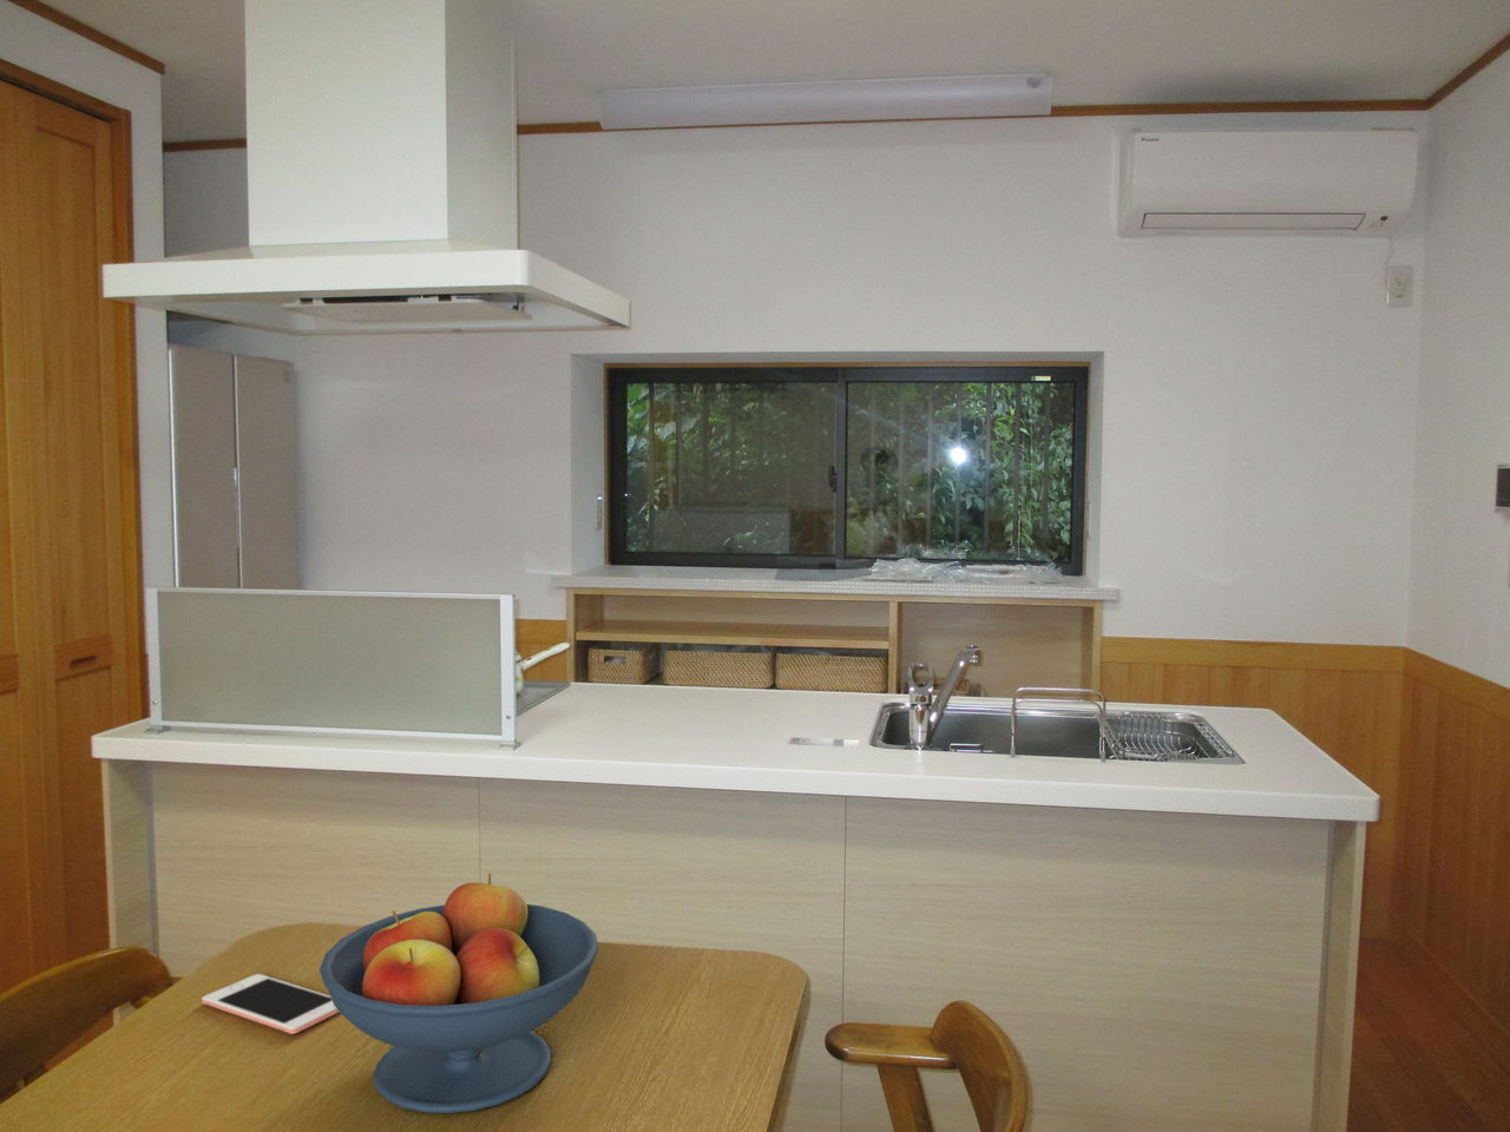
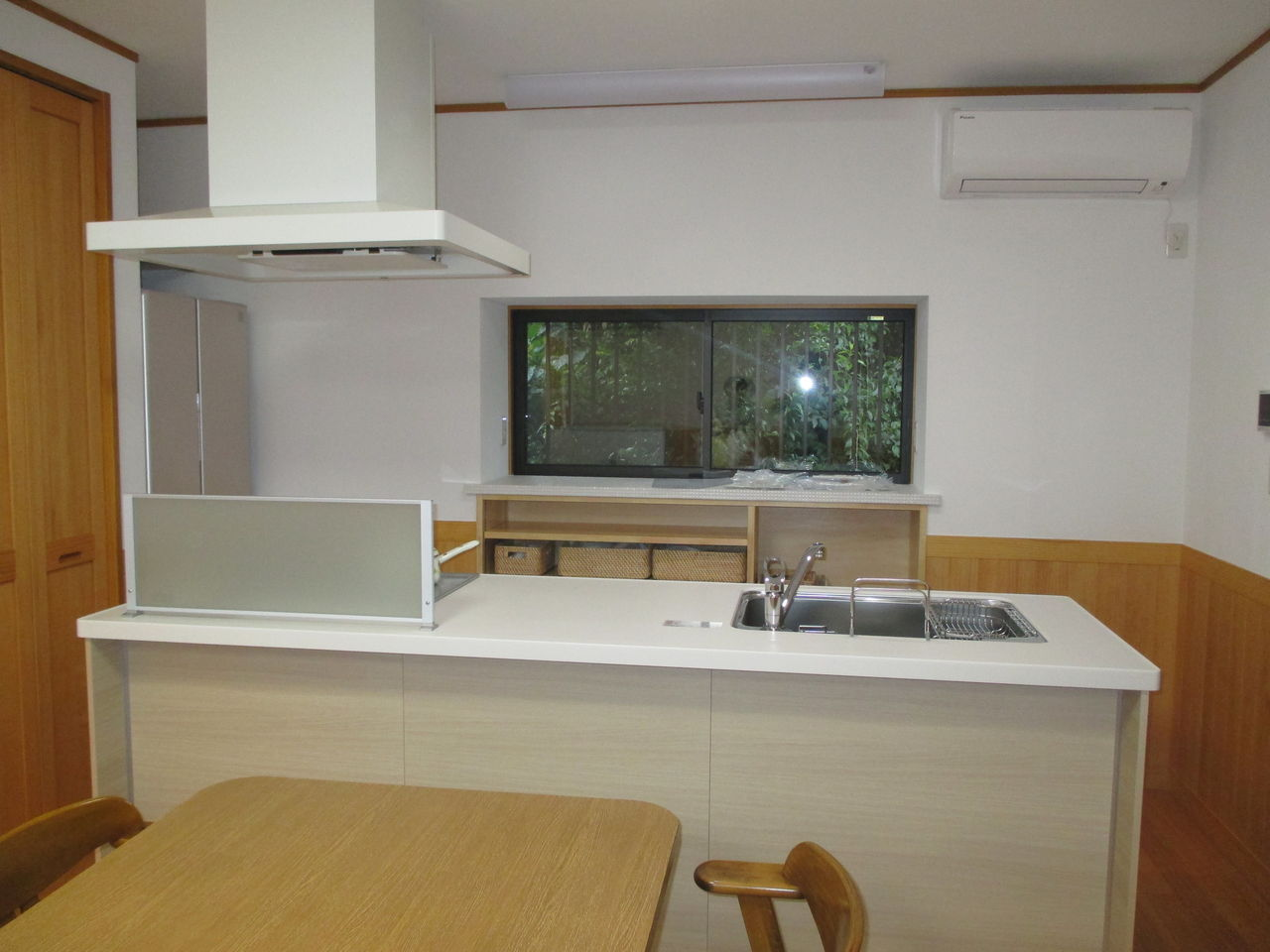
- cell phone (273, 1002)
- fruit bowl (464, 987)
